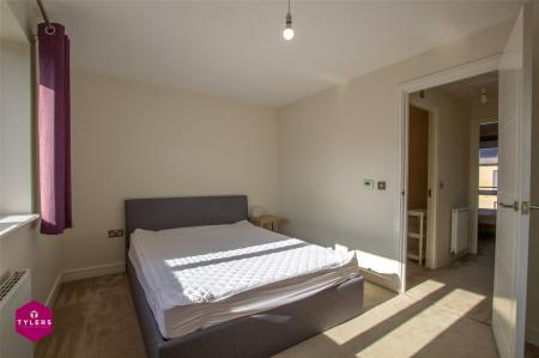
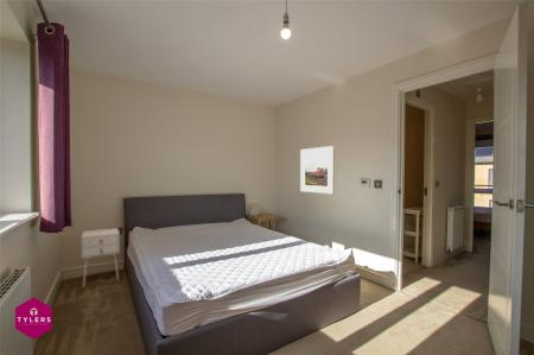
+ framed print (316, 170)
+ nightstand (100, 255)
